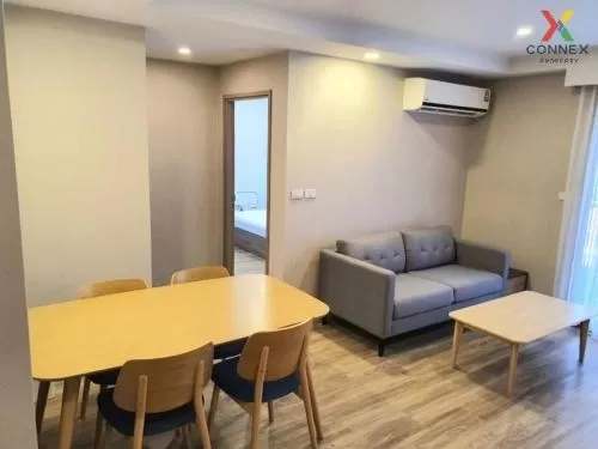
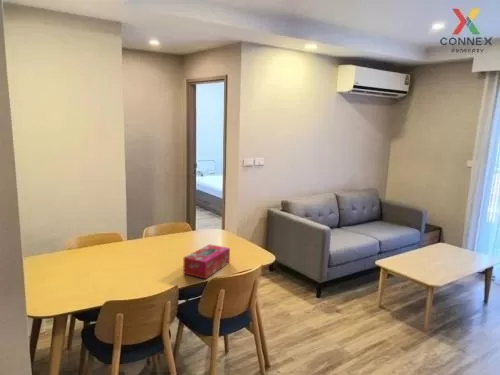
+ tissue box (207, 260)
